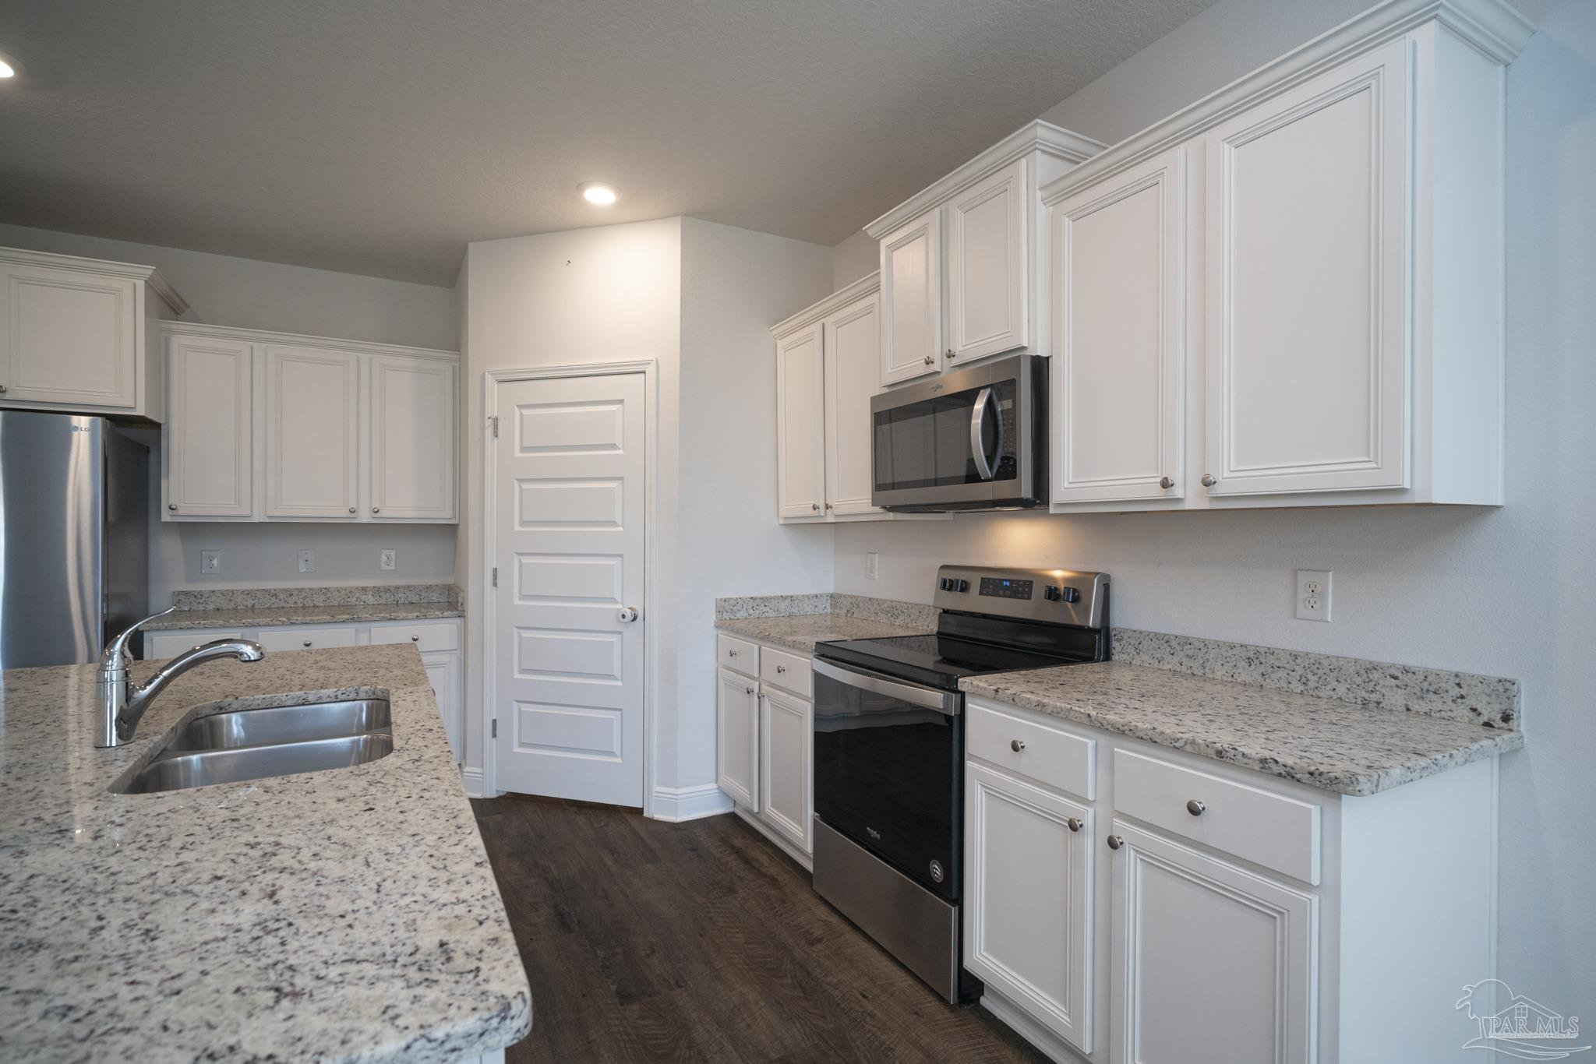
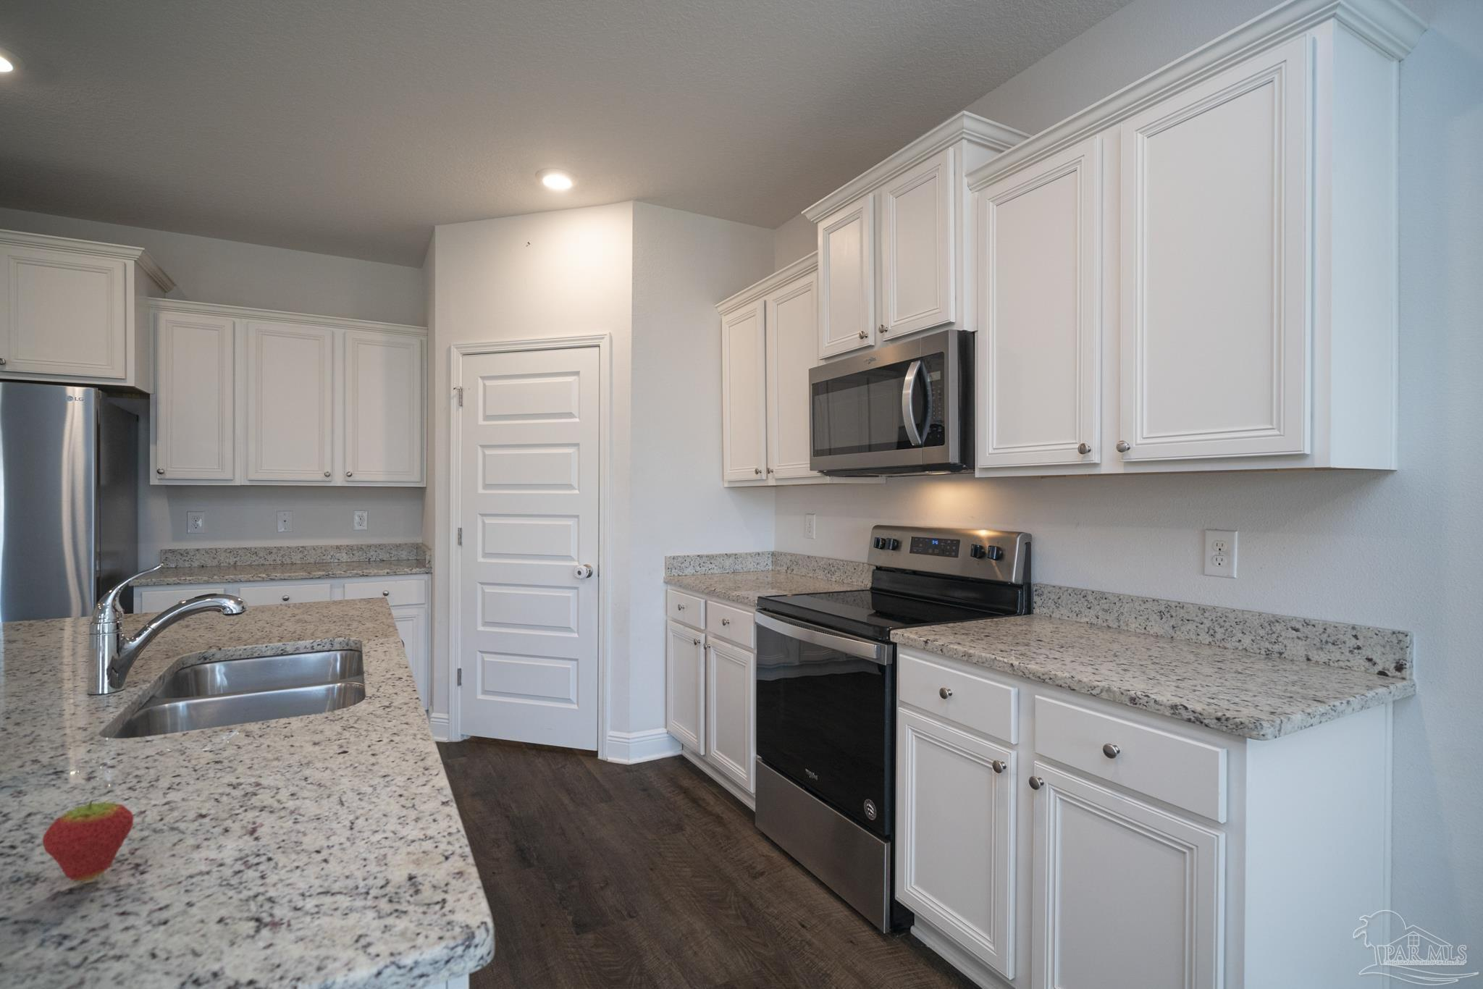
+ fruit (89, 840)
